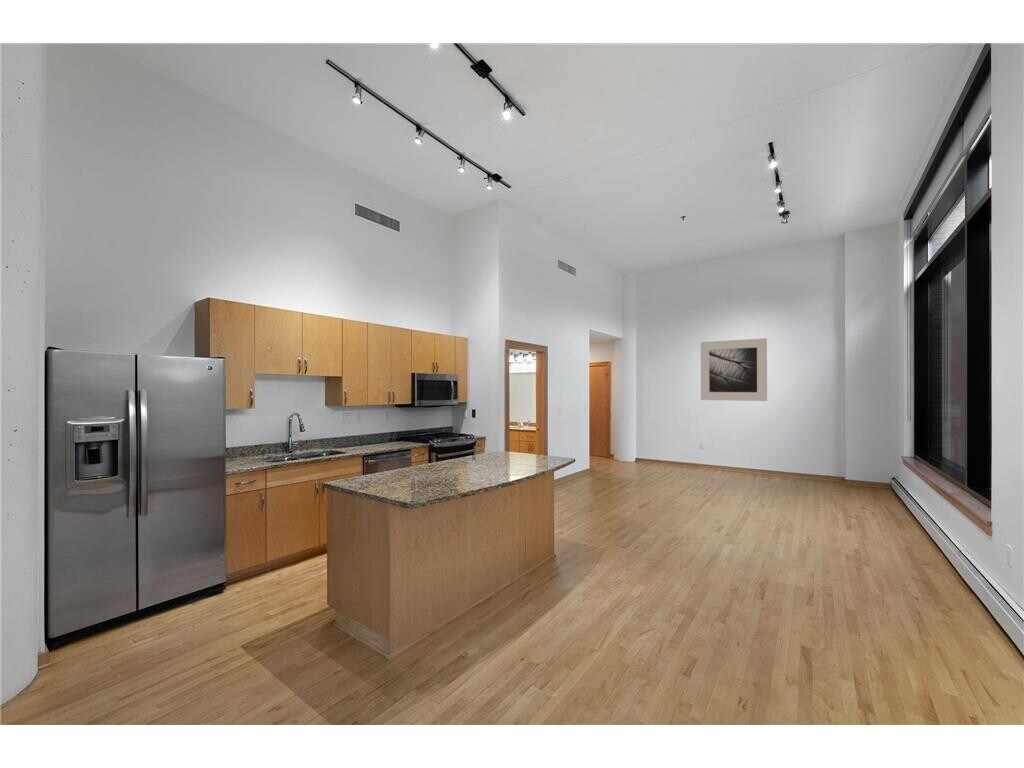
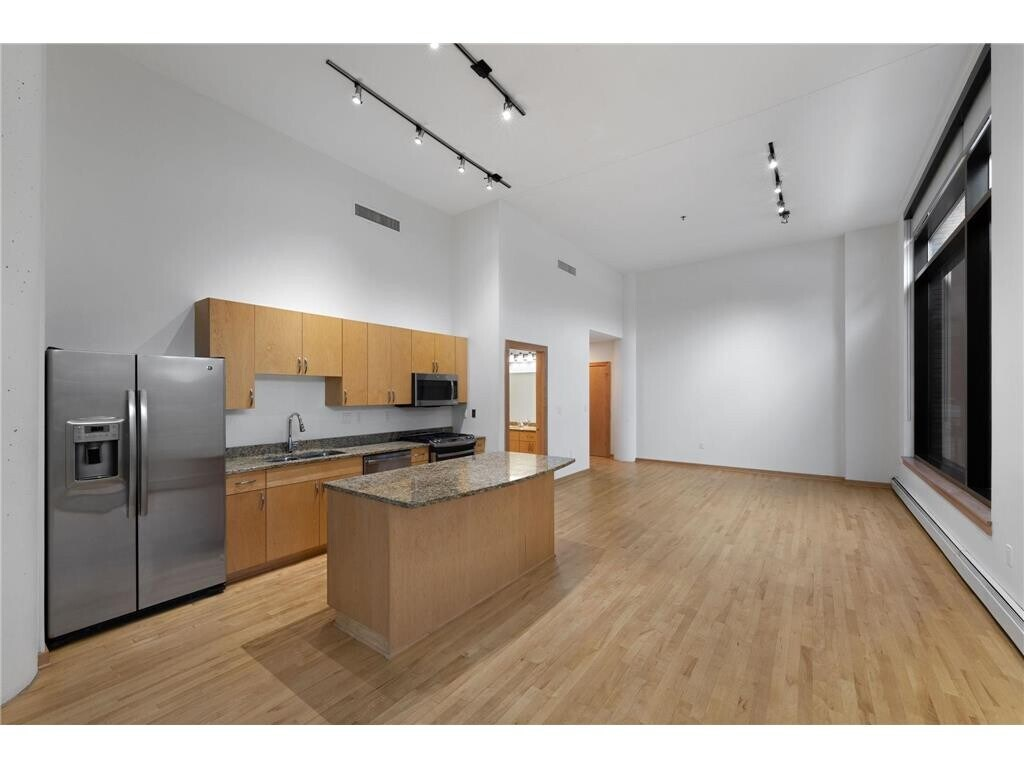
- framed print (732, 370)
